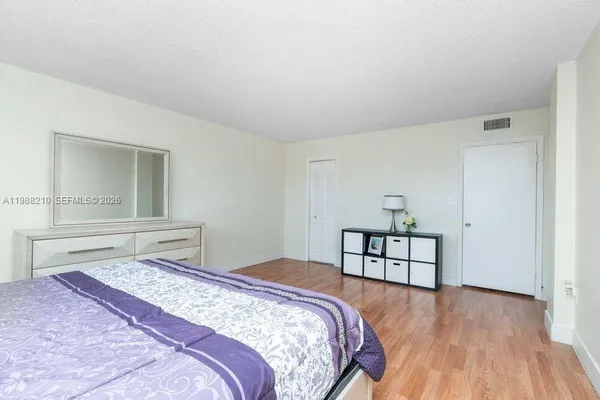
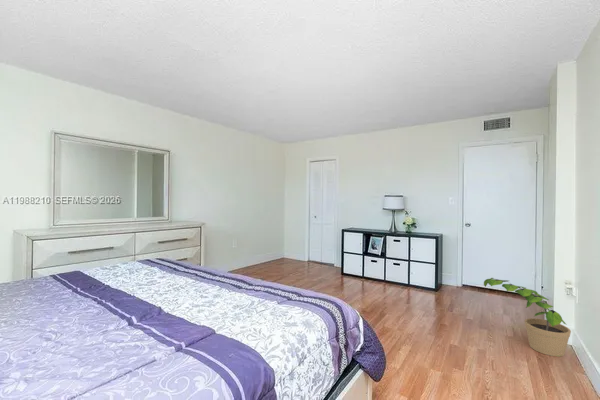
+ potted plant (526, 307)
